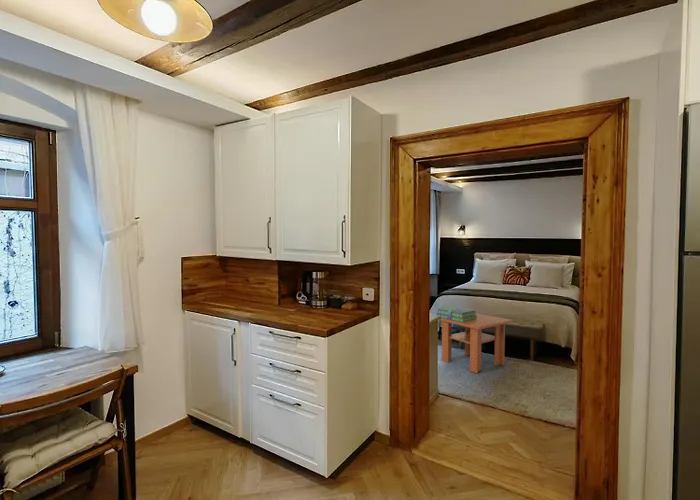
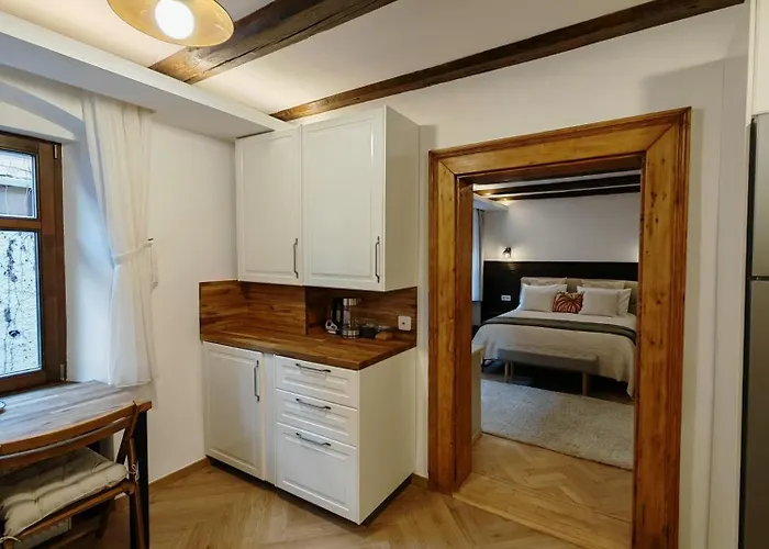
- coffee table (472, 340)
- stack of books (456, 313)
